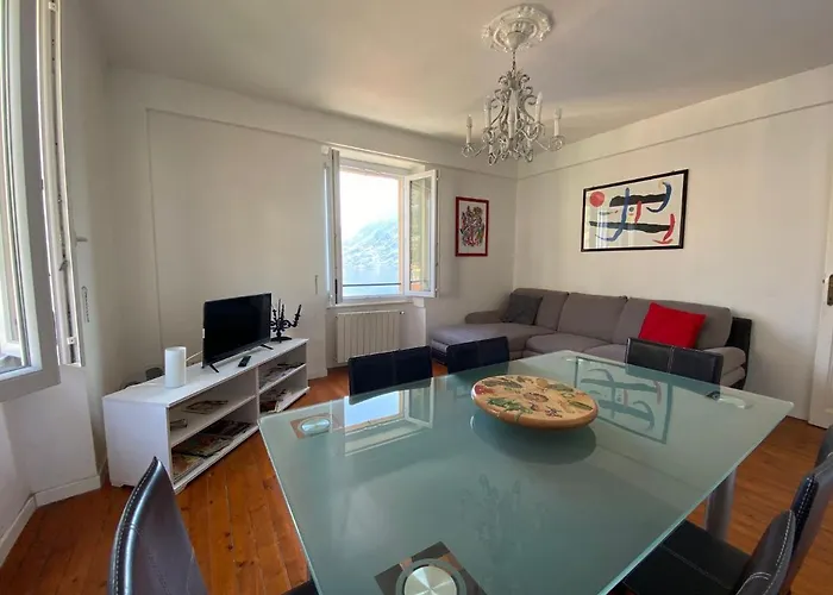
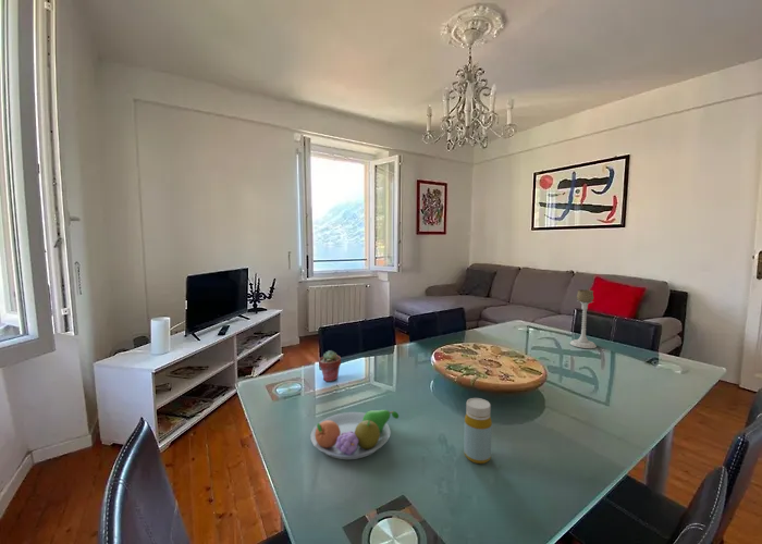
+ bottle (477, 430)
+ candle holder (583, 318)
+ fruit bowl (354, 424)
+ potted succulent (330, 364)
